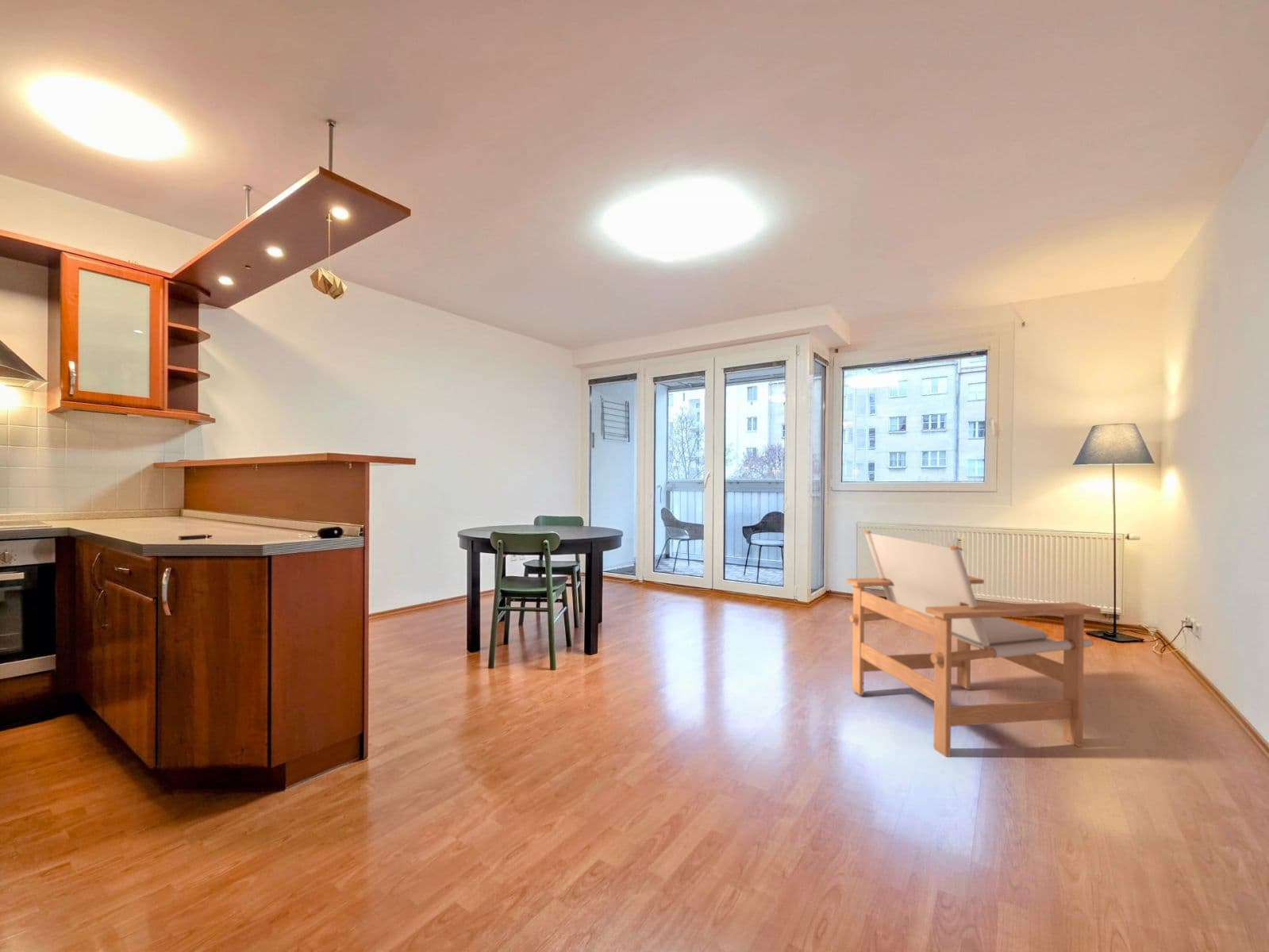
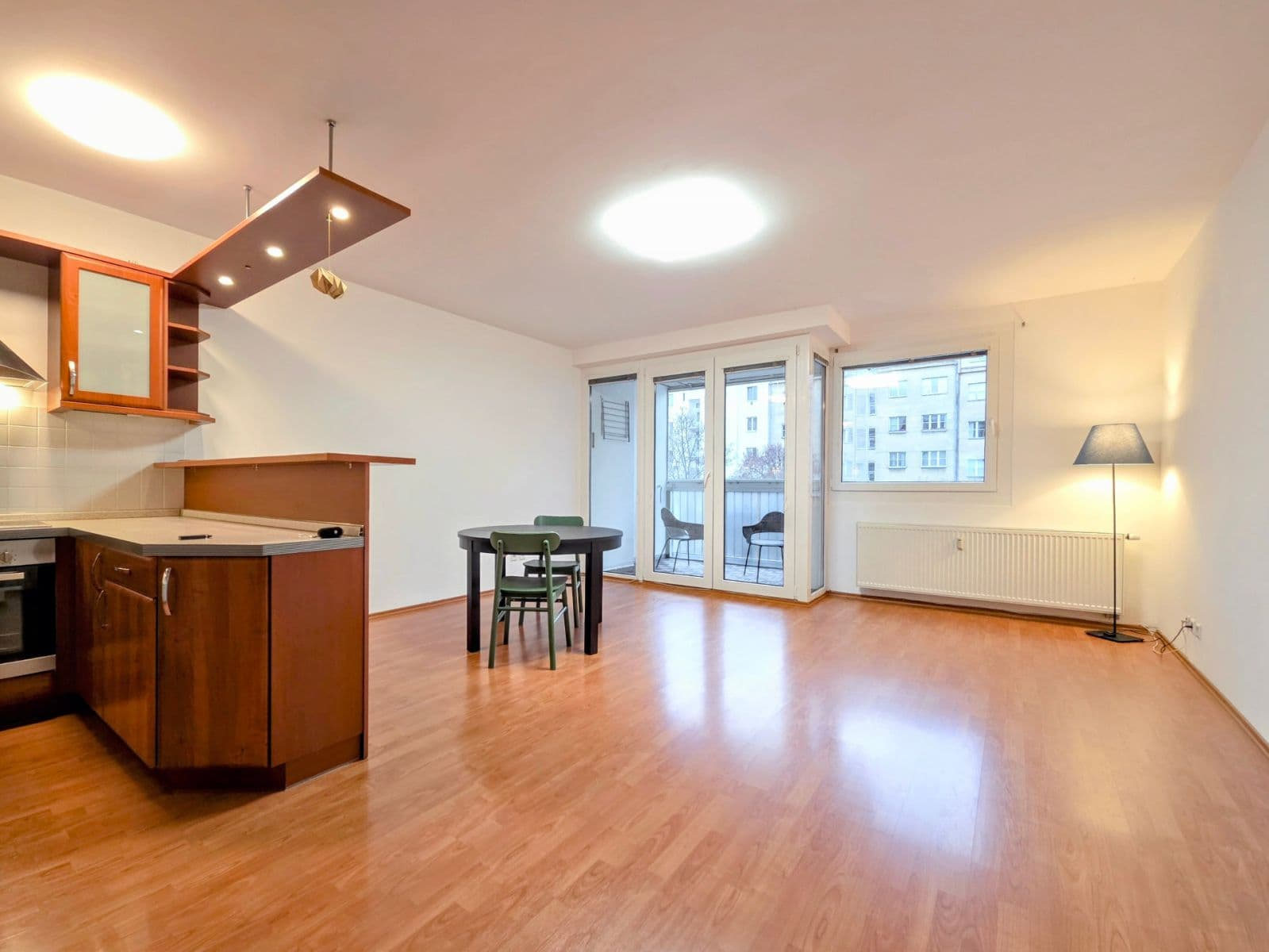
- lounge chair (959, 626)
